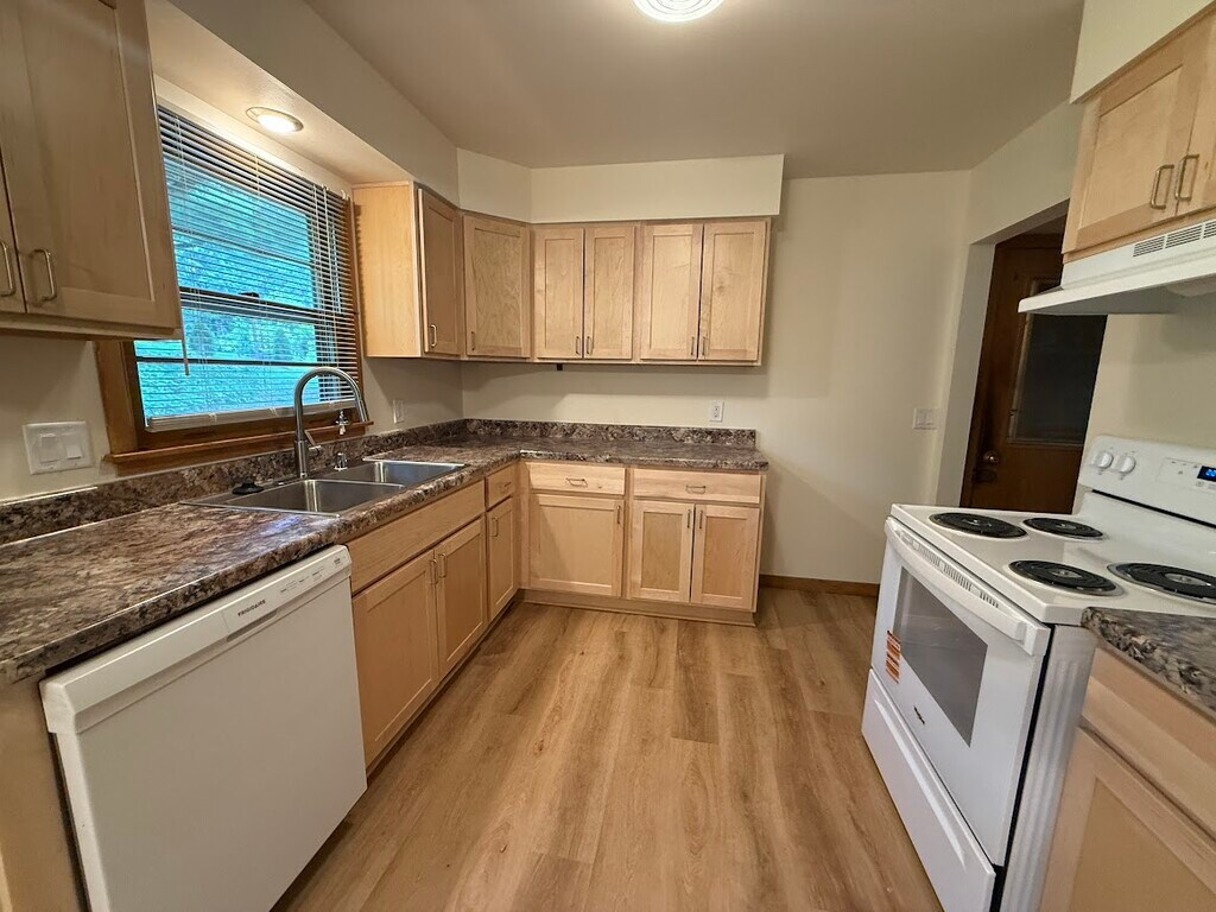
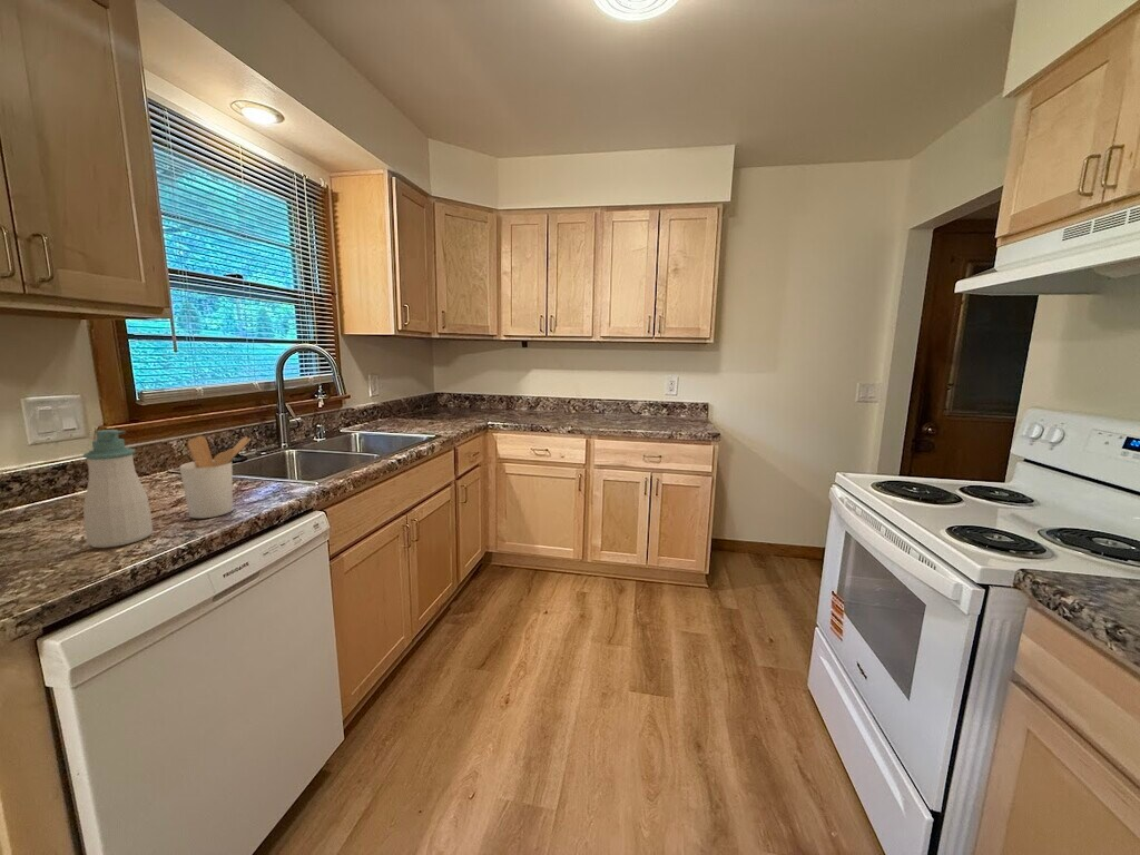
+ utensil holder (220, 473)
+ soap bottle (114, 485)
